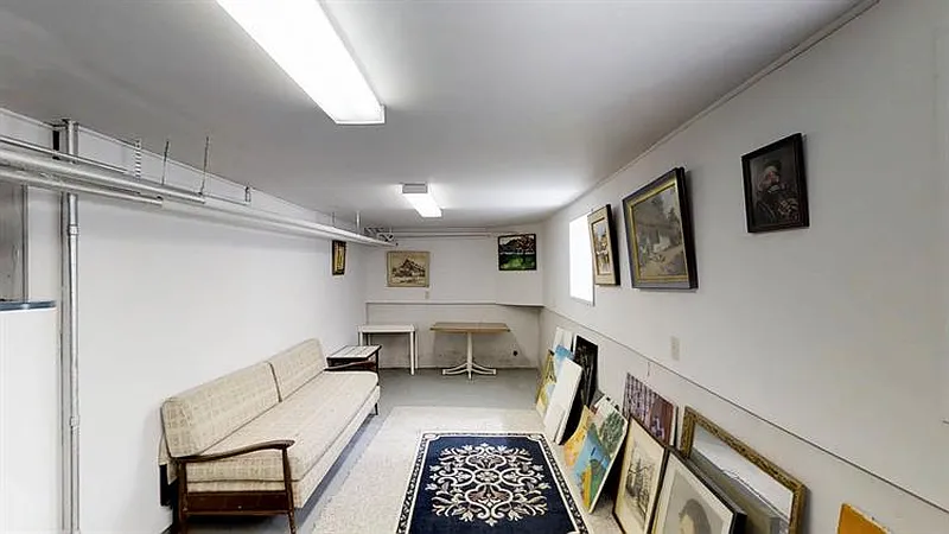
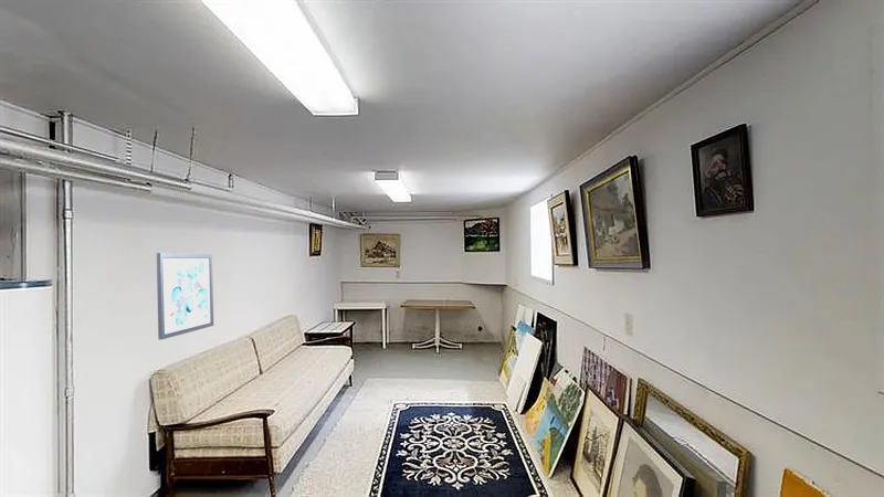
+ wall art (188, 293)
